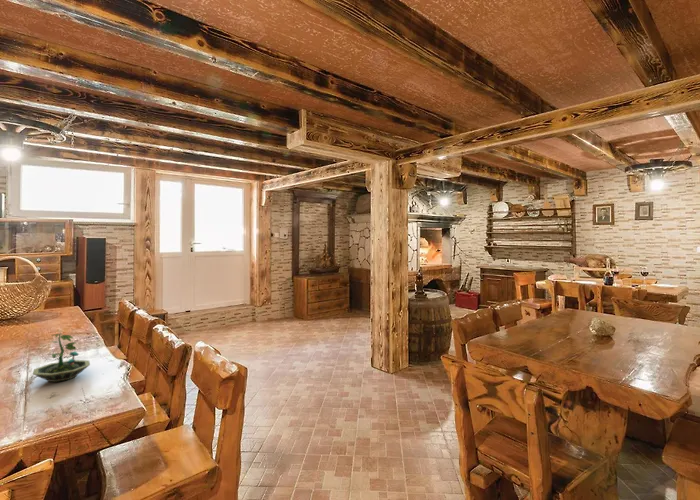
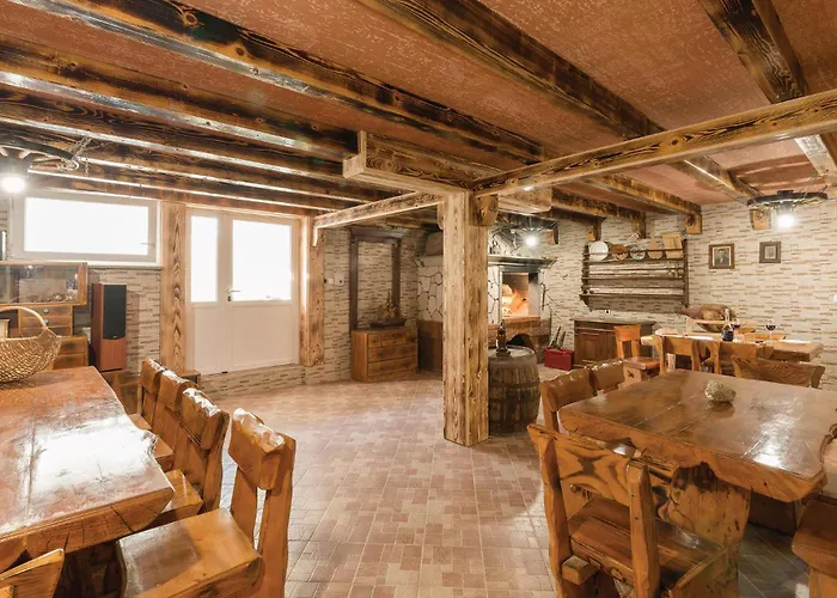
- terrarium (60, 341)
